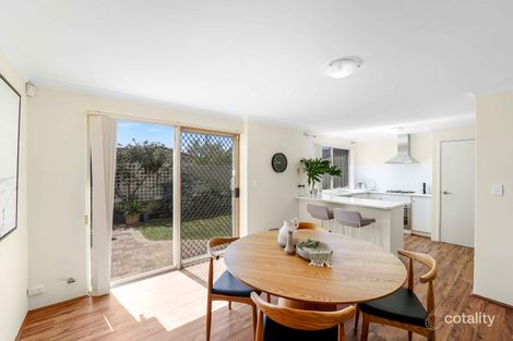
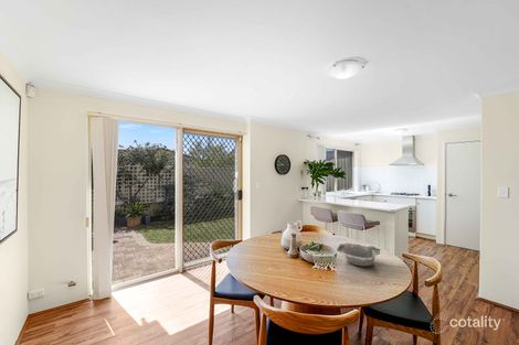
+ bowl (358, 252)
